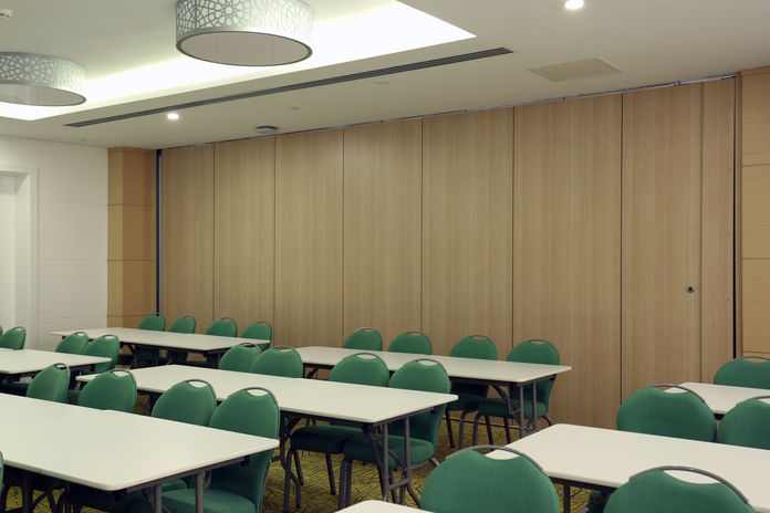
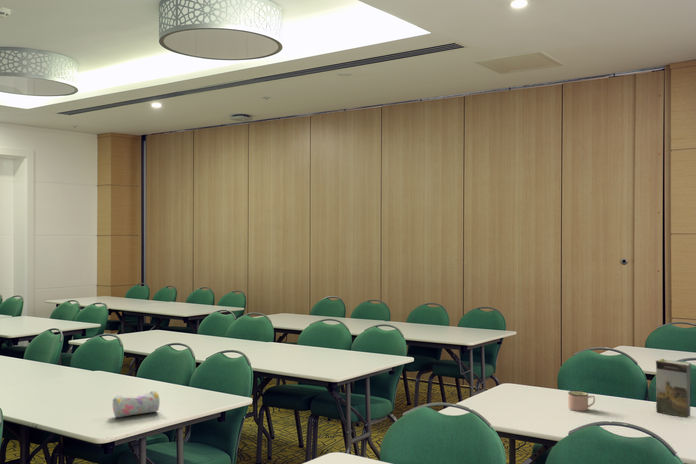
+ book (672, 386)
+ mug (581, 401)
+ pencil case (136, 404)
